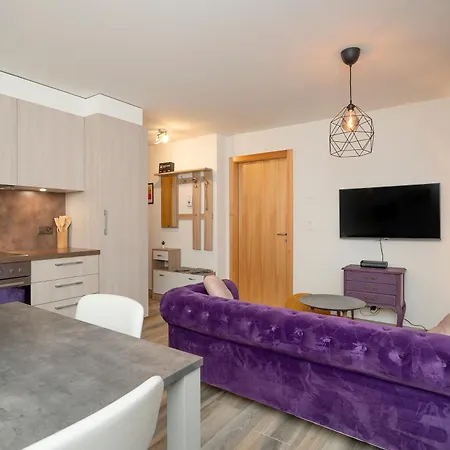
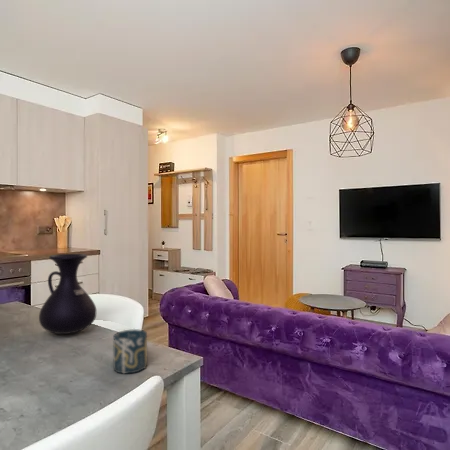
+ cup (128, 348)
+ vase (68, 293)
